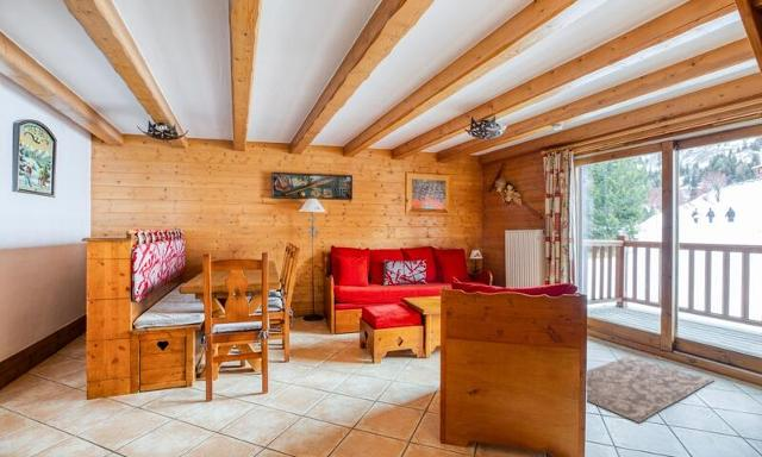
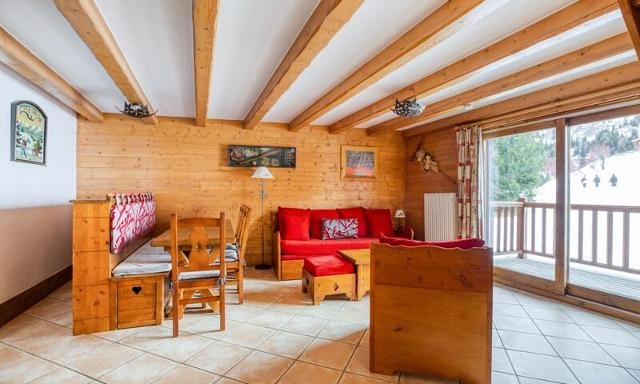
- rug (632, 382)
